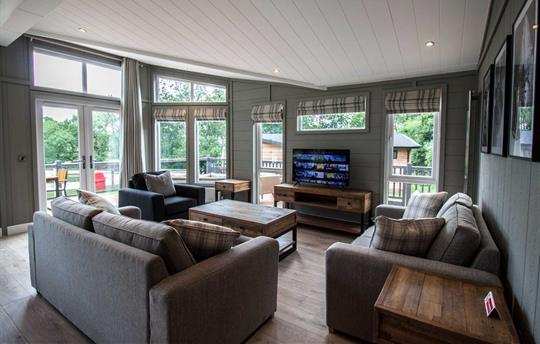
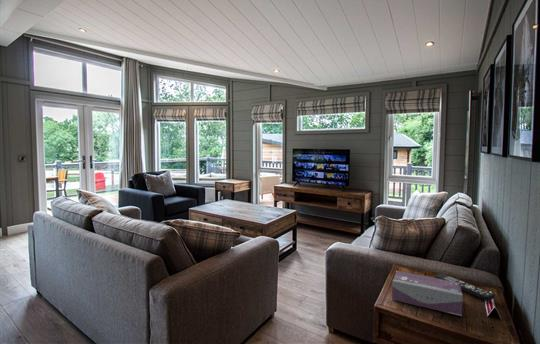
+ tissue box (425, 290)
+ remote control (462, 286)
